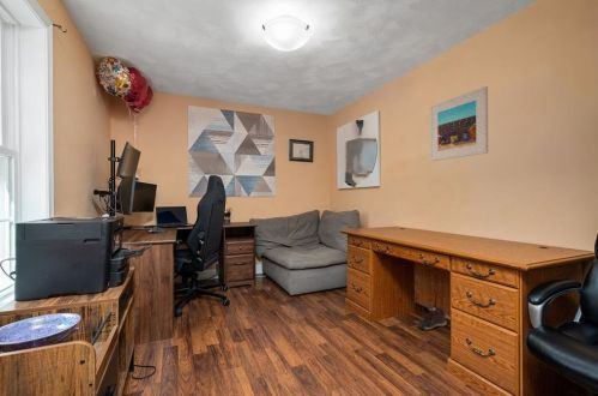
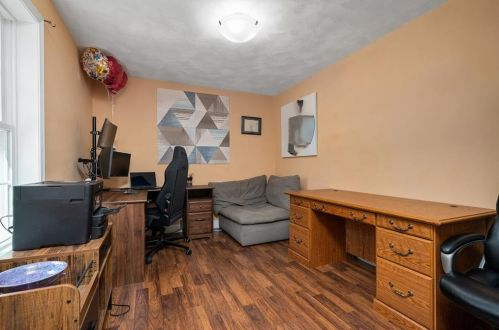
- sneaker (430, 316)
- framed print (455, 127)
